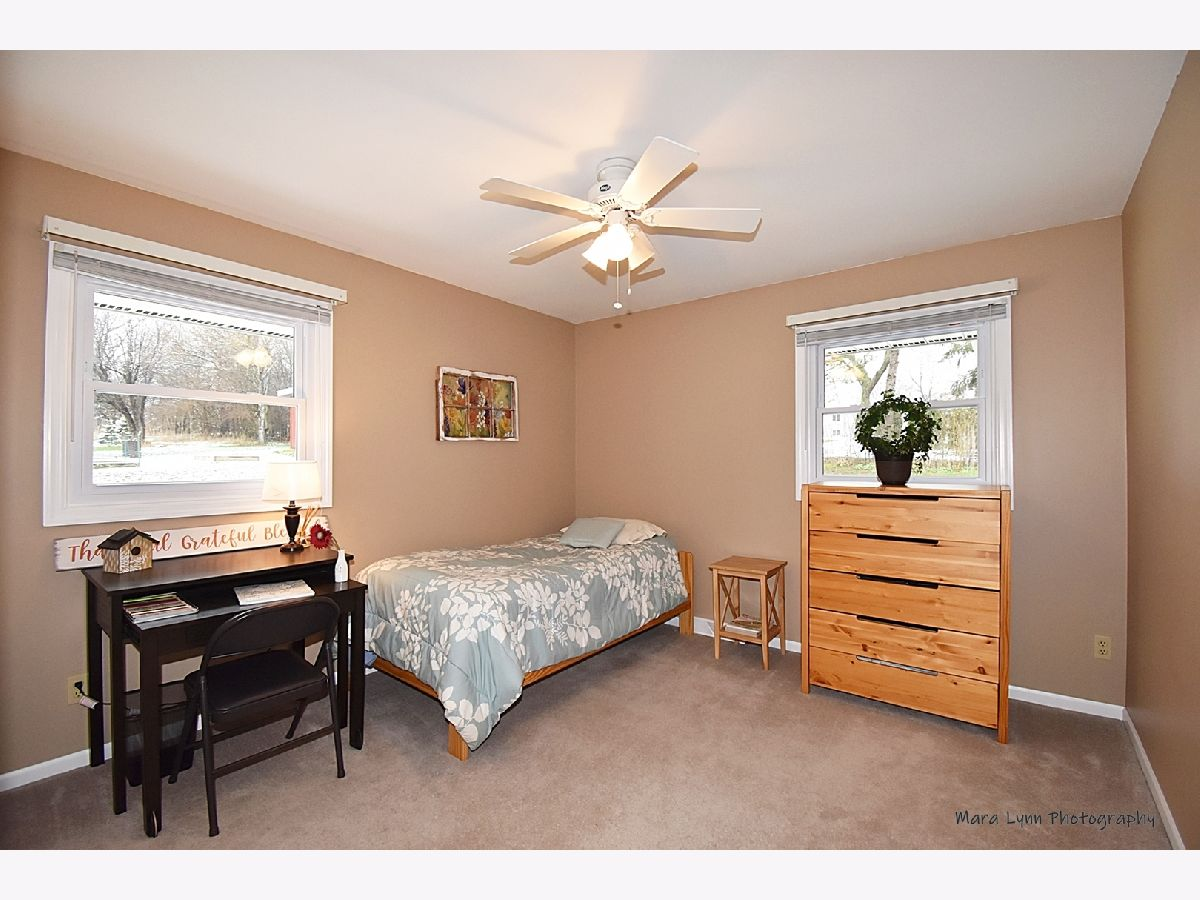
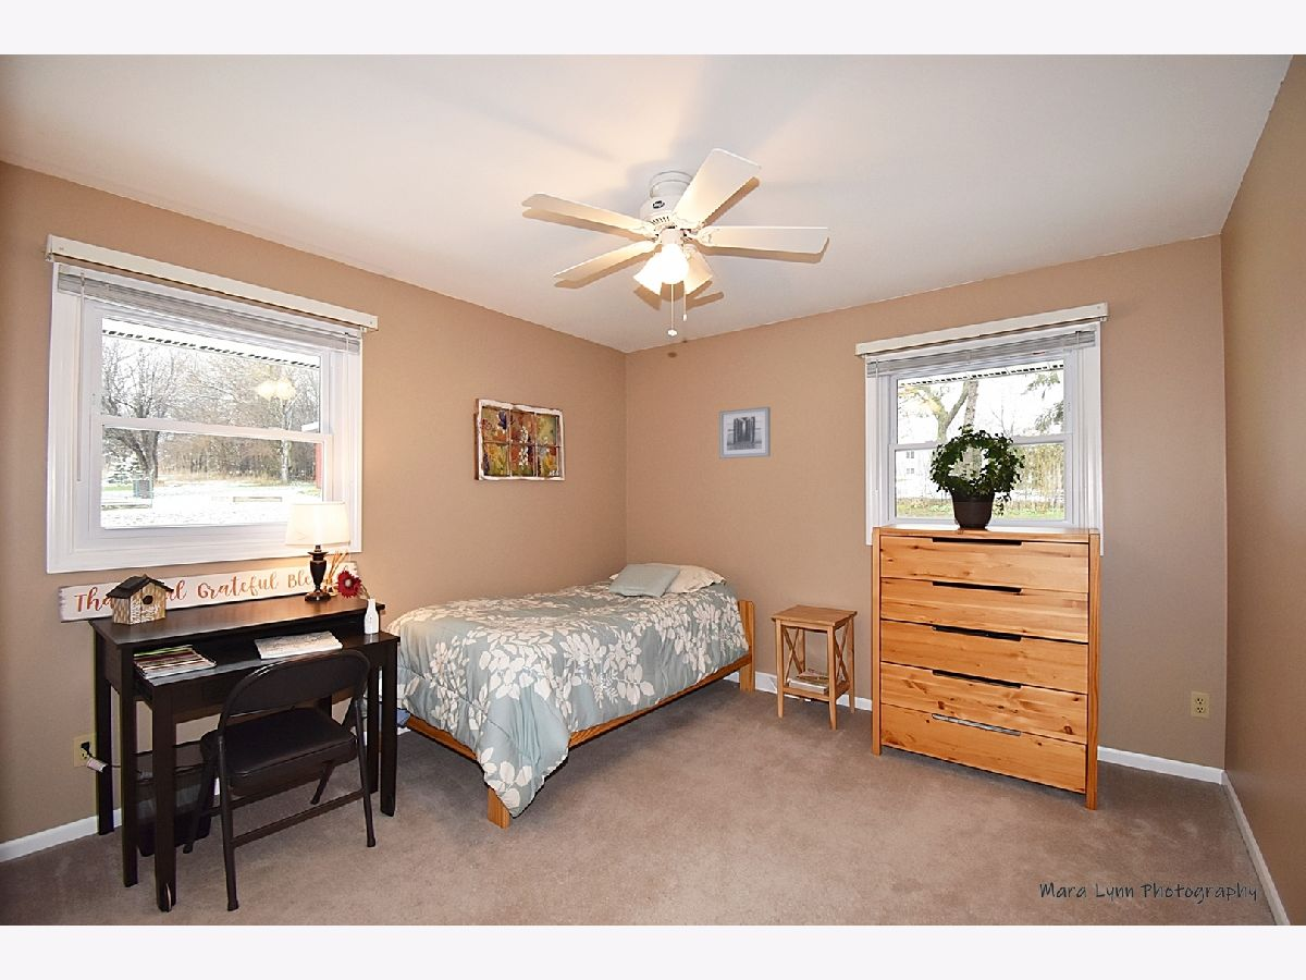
+ wall art (743, 433)
